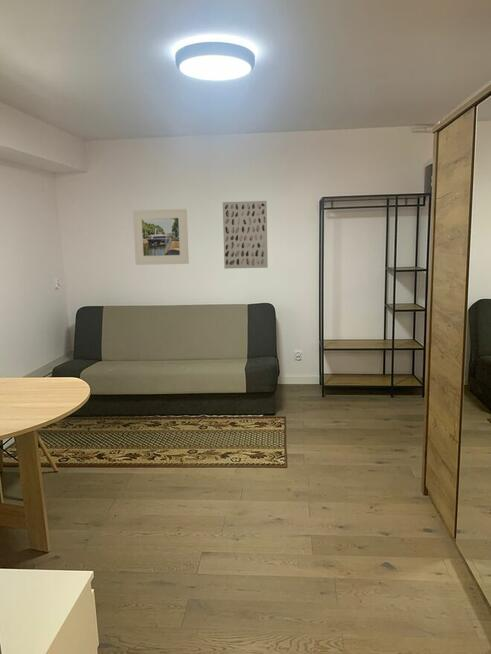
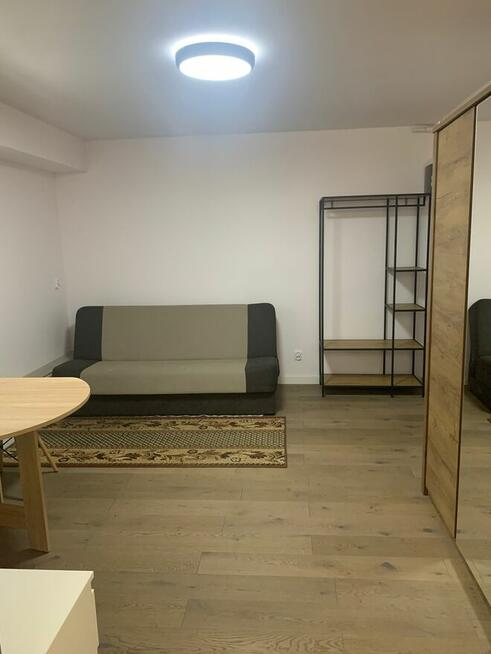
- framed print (160, 237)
- wall art (245, 235)
